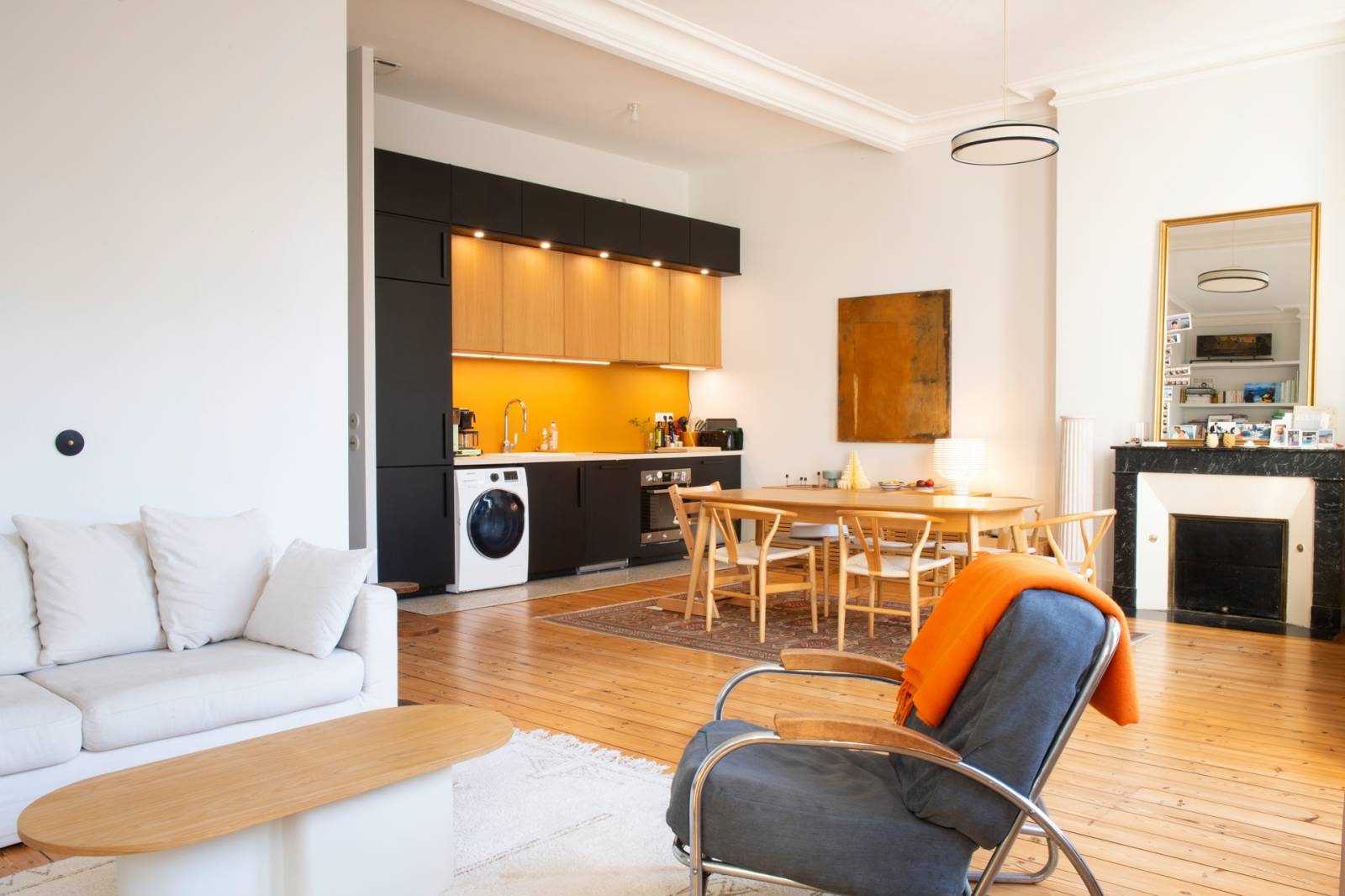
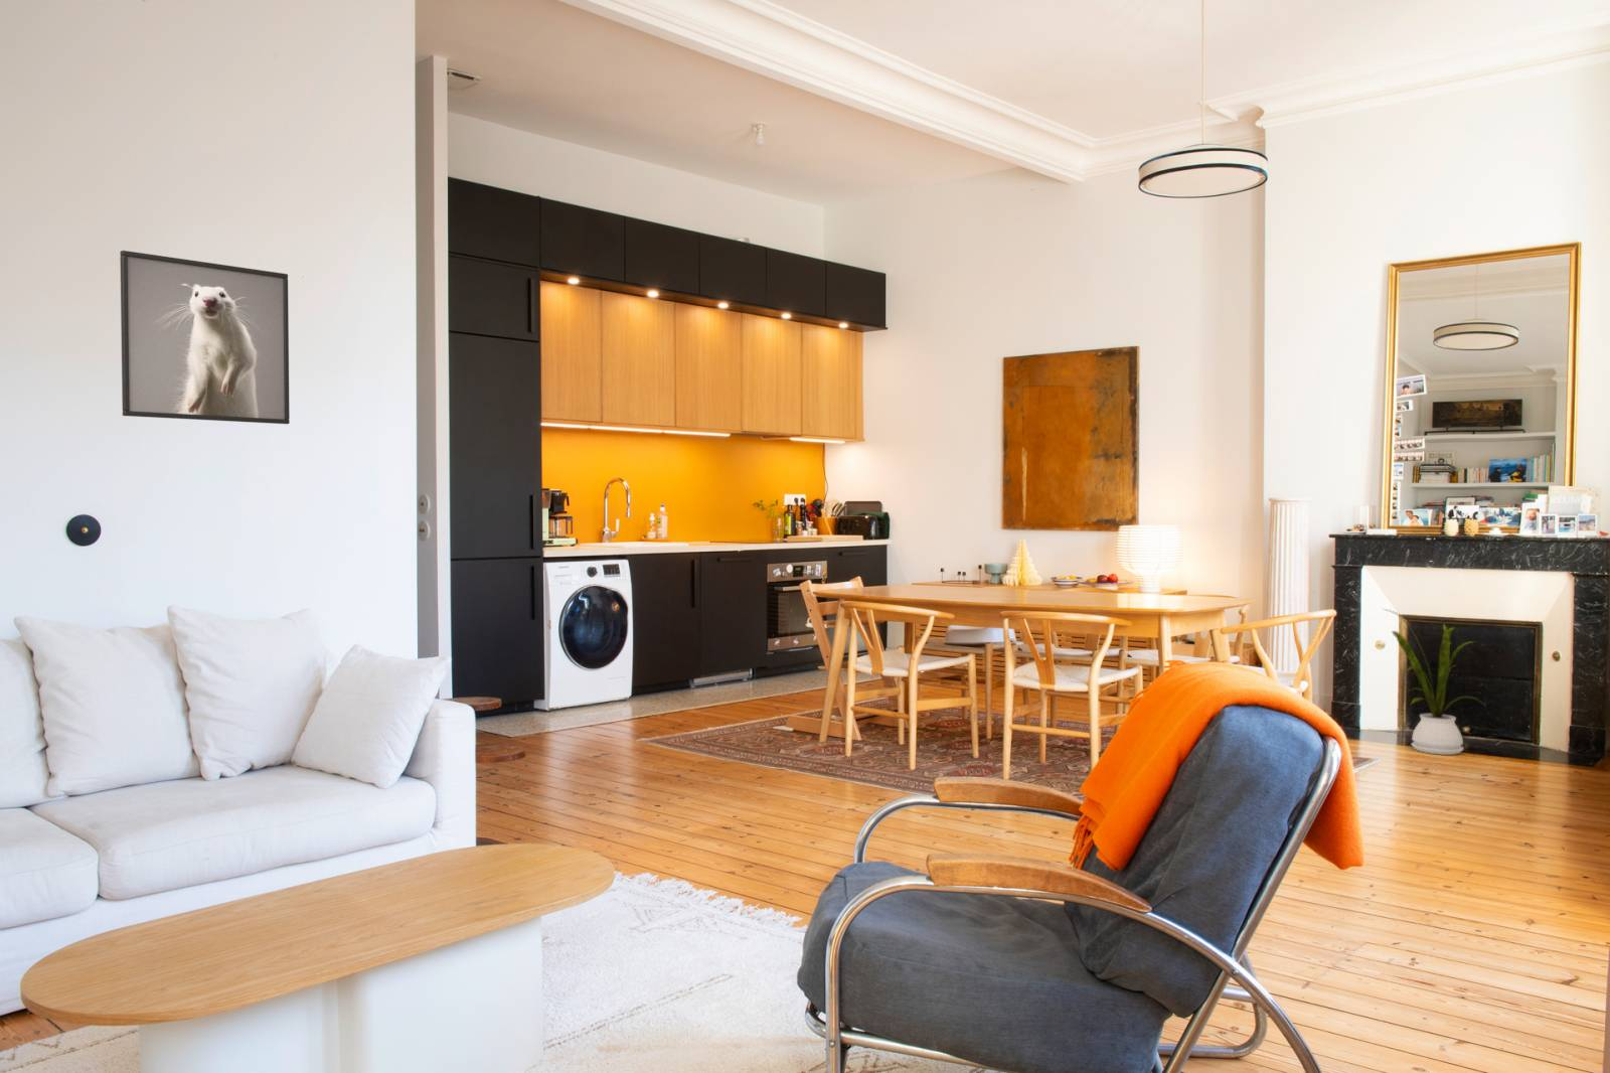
+ house plant (1430, 679)
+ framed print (208, 341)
